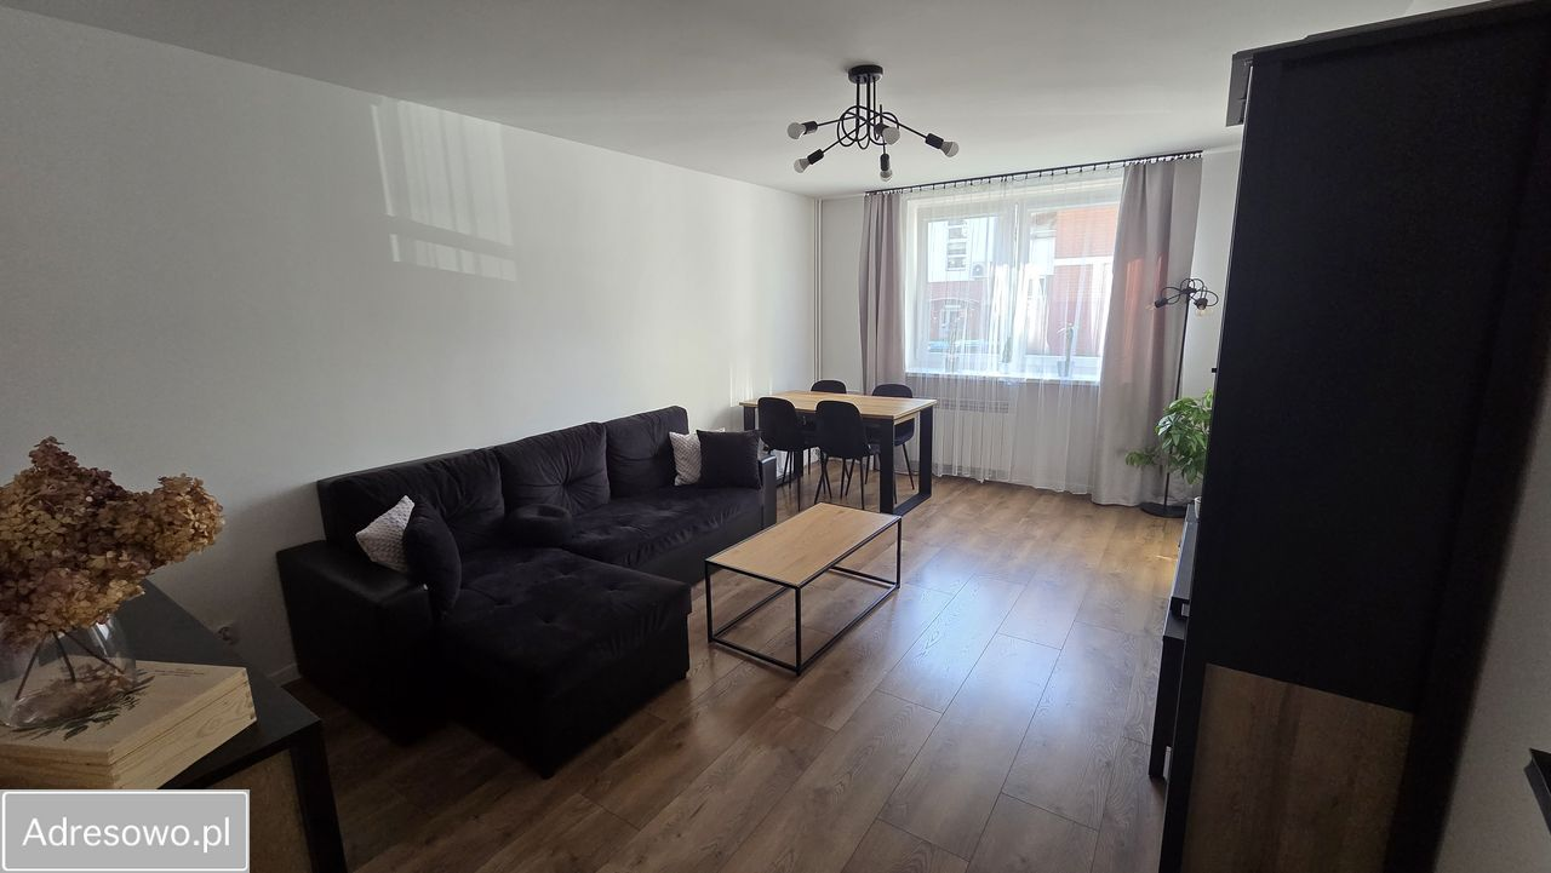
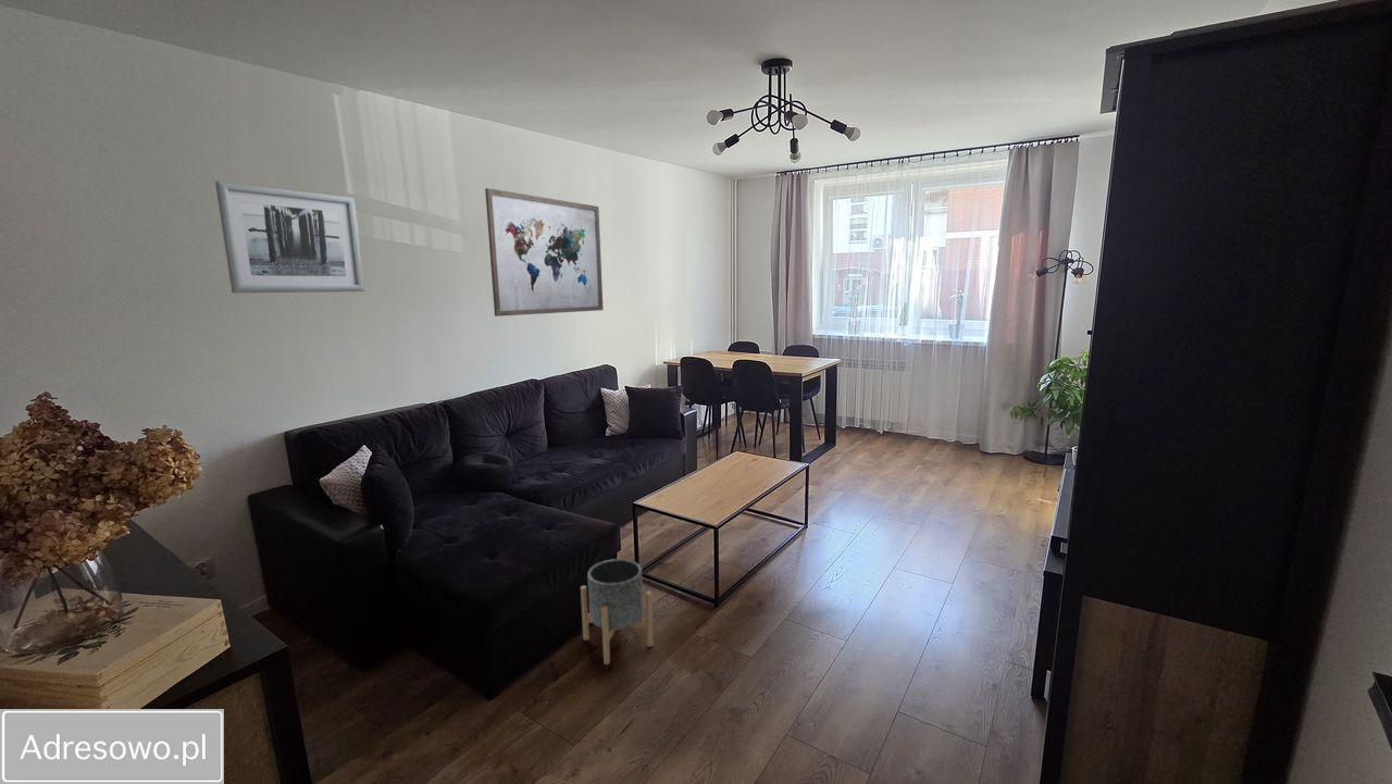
+ planter (616, 607)
+ wall art (297, 241)
+ wall art (550, 257)
